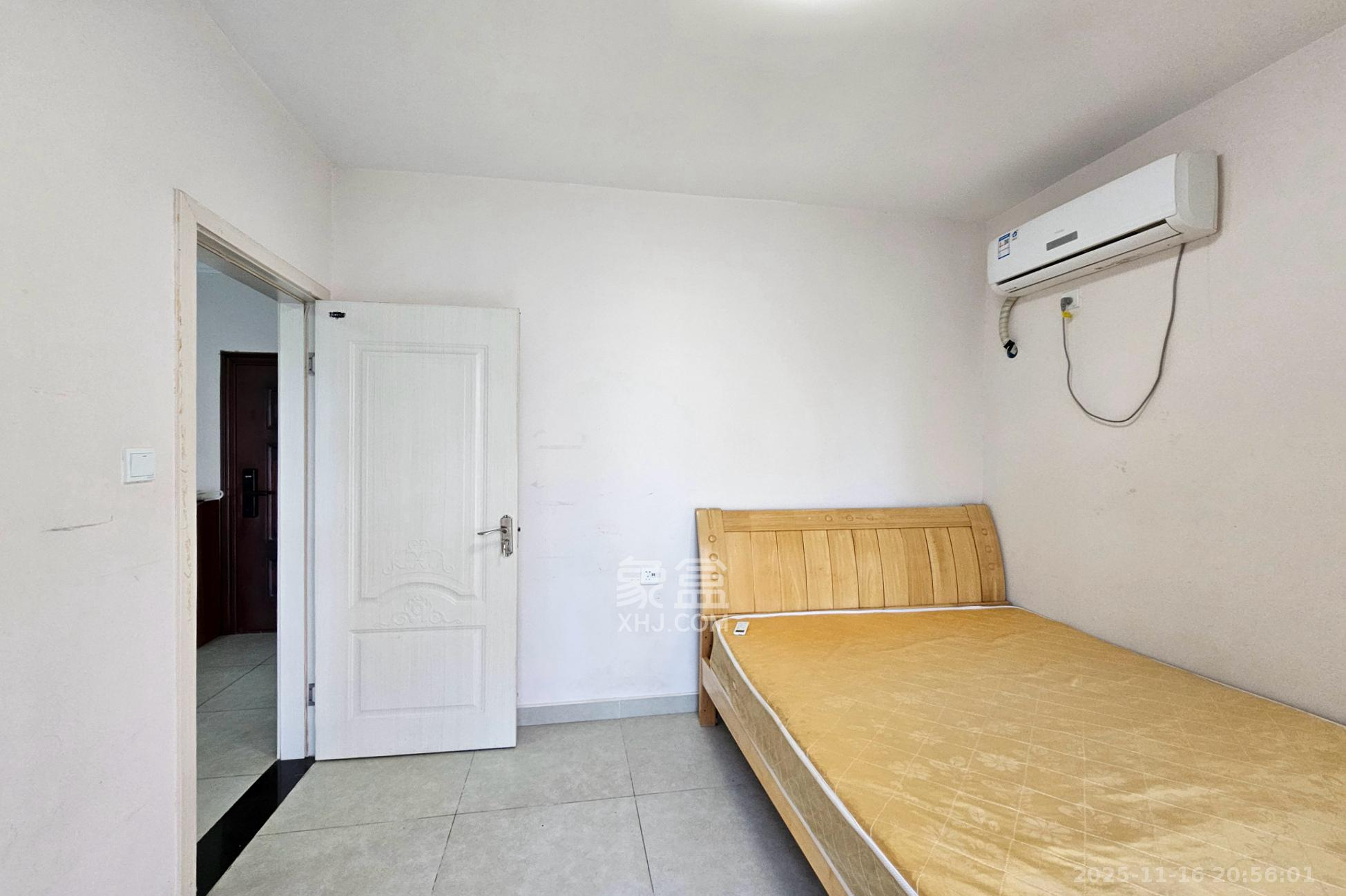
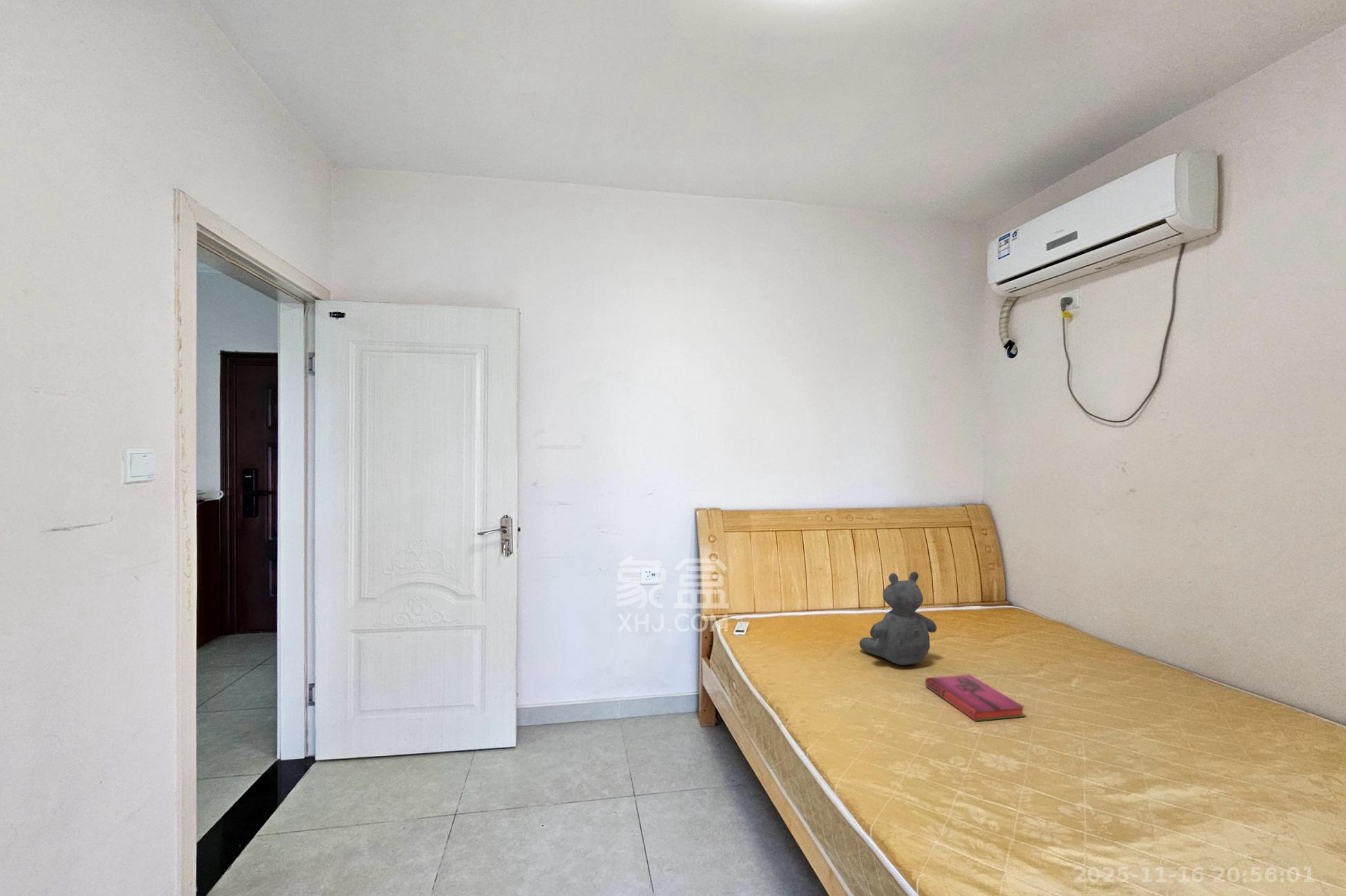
+ teddy bear (894, 614)
+ hardback book (972, 696)
